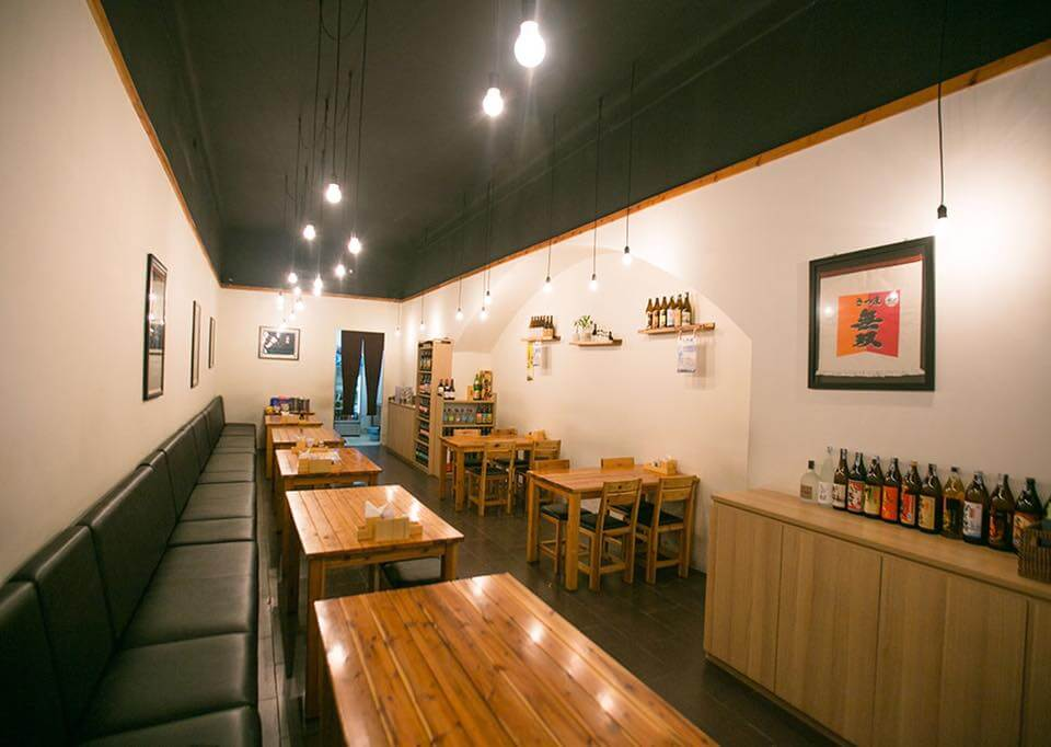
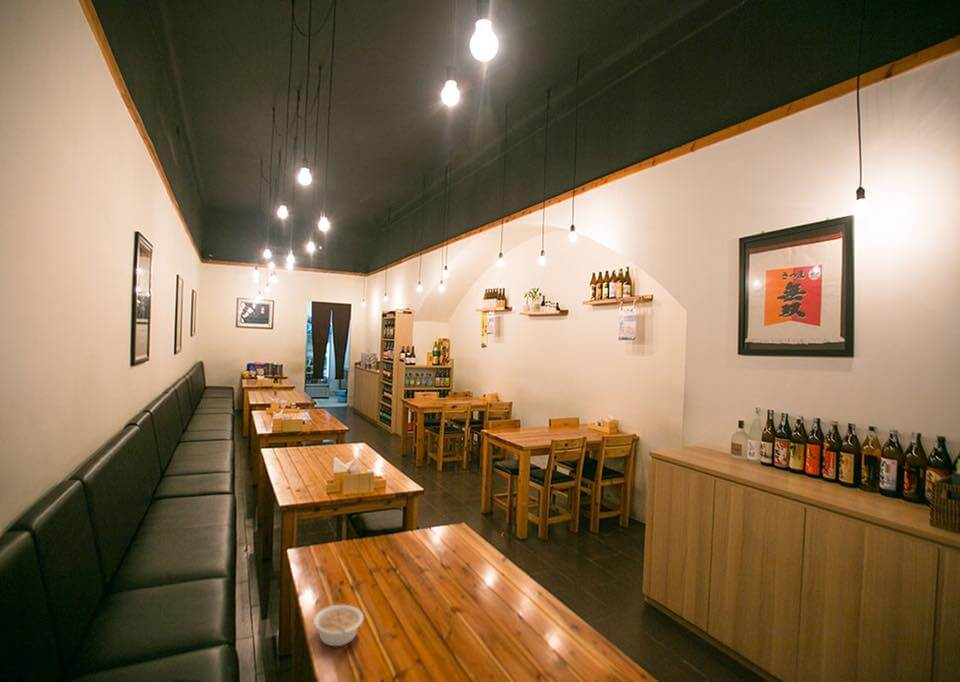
+ legume (339, 625)
